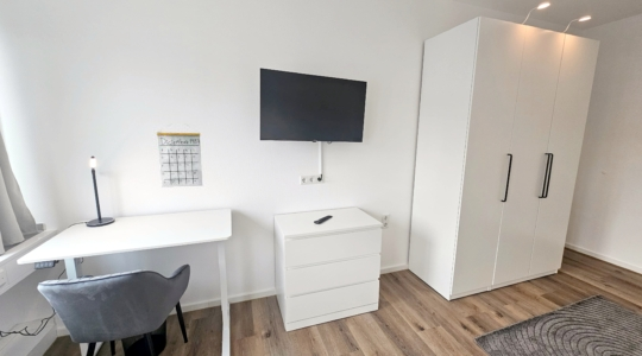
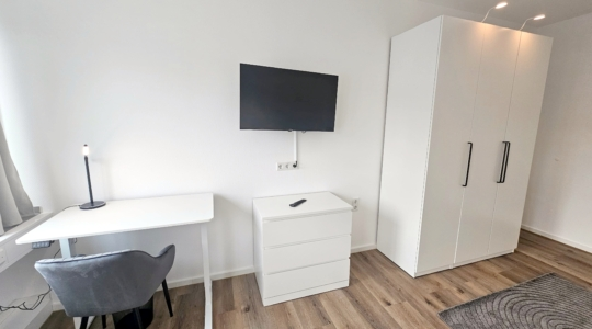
- calendar (180, 153)
